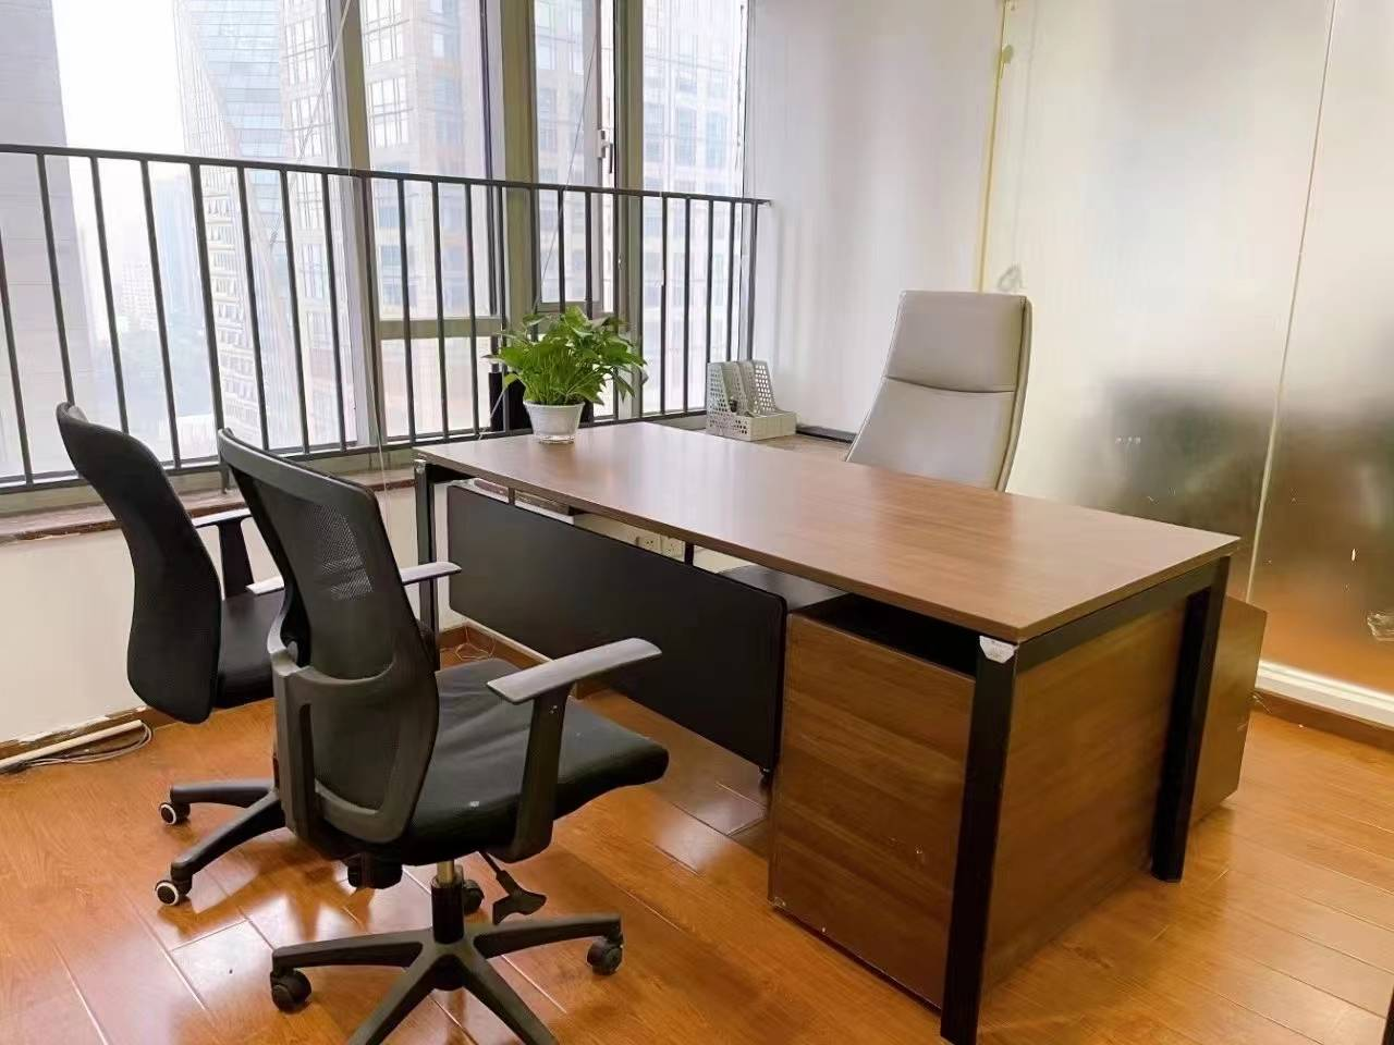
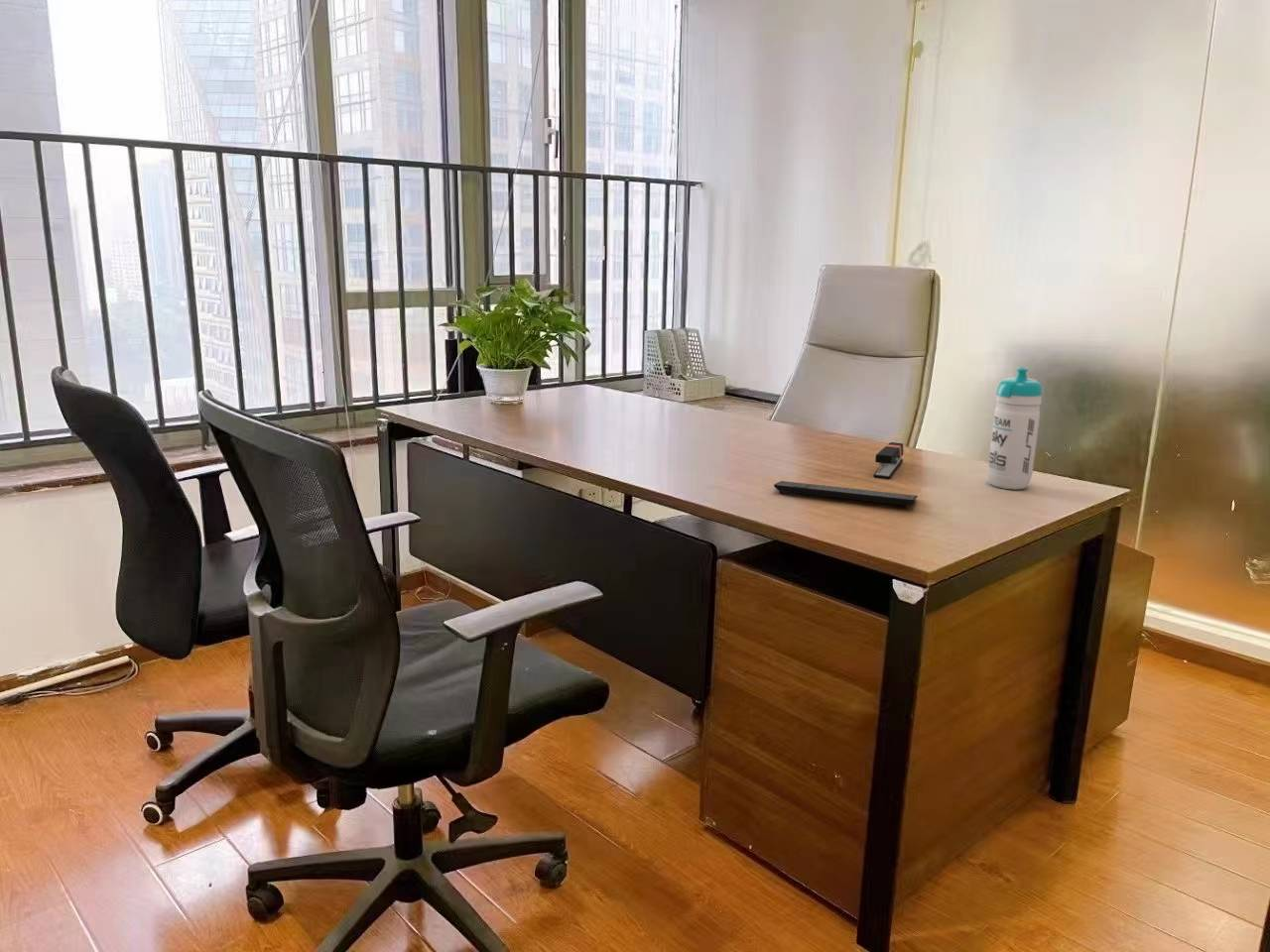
+ water bottle (1015, 427)
+ keyboard (845, 491)
+ stapler (889, 457)
